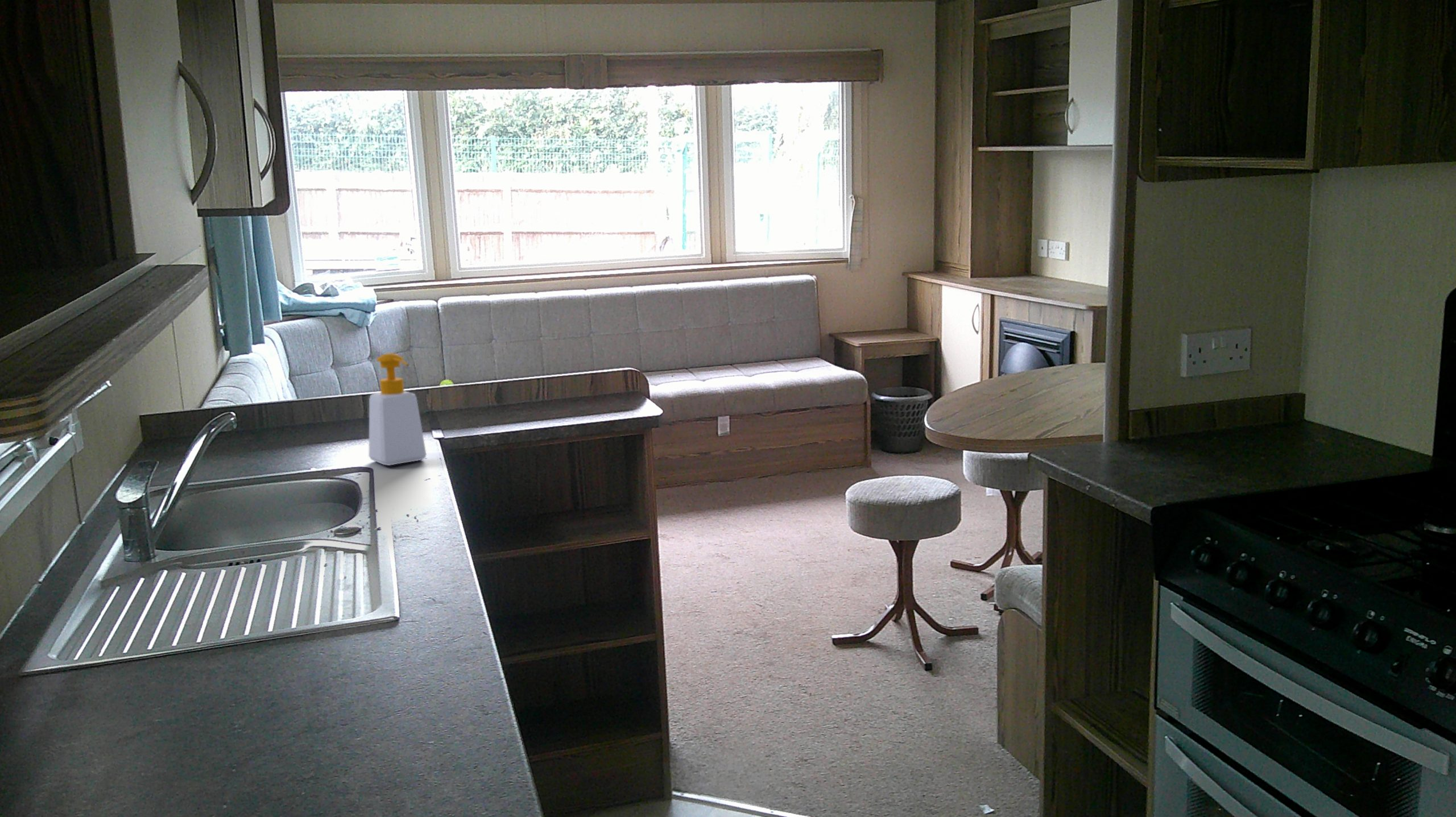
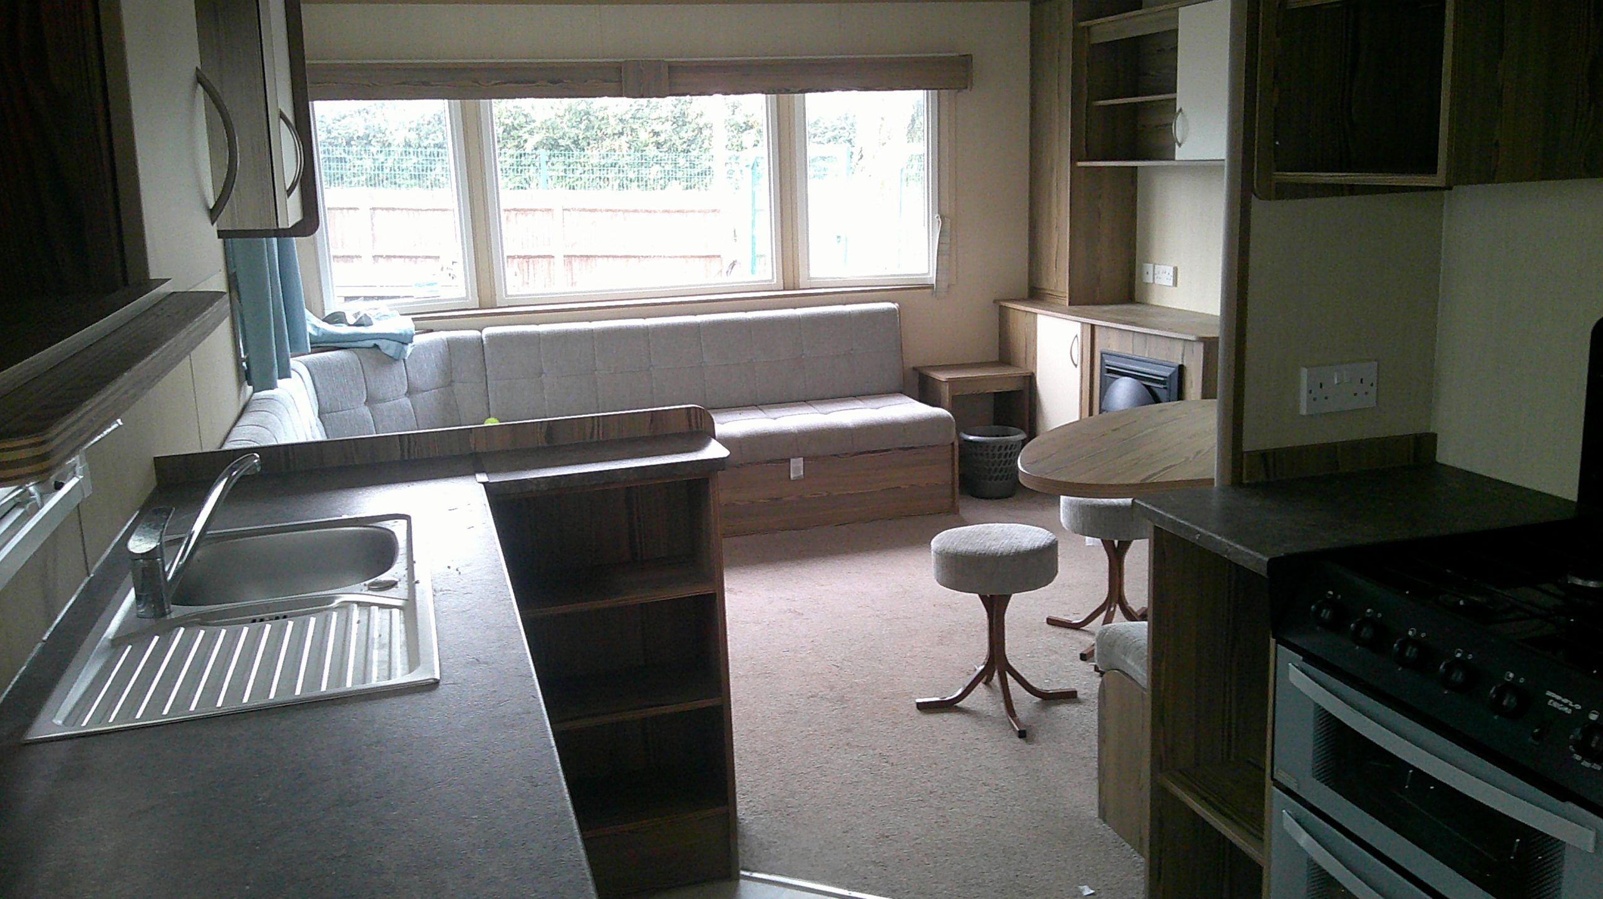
- soap bottle (398, 408)
